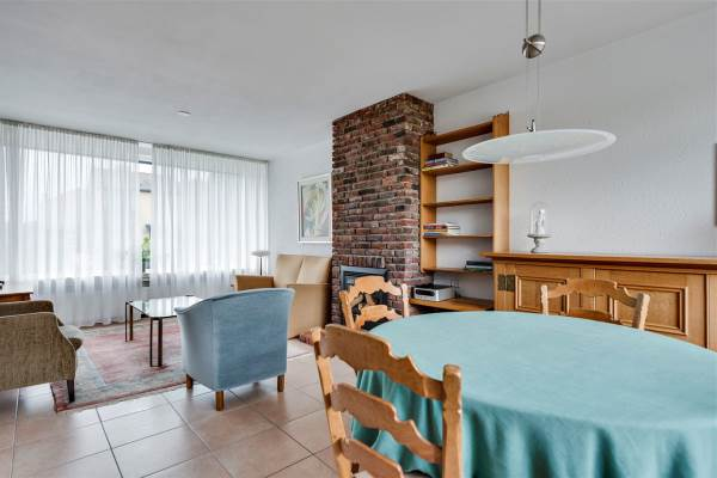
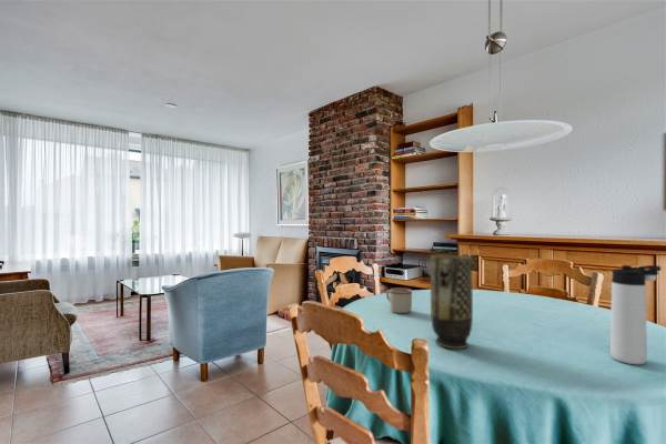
+ vase (451, 300)
+ thermos bottle (635, 312)
+ mug (397, 300)
